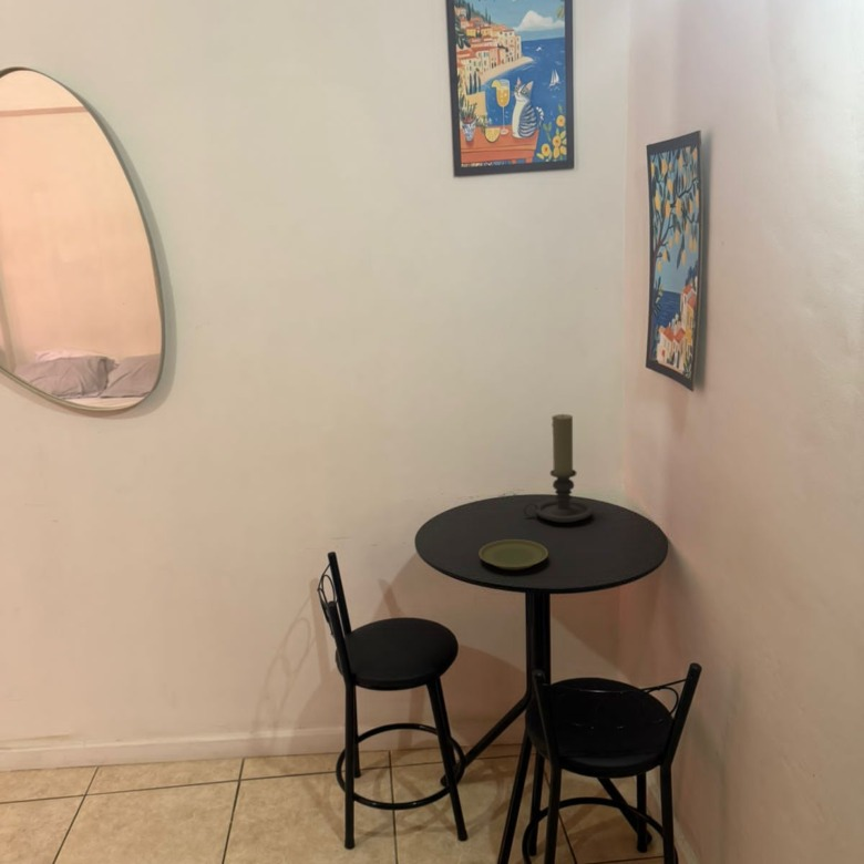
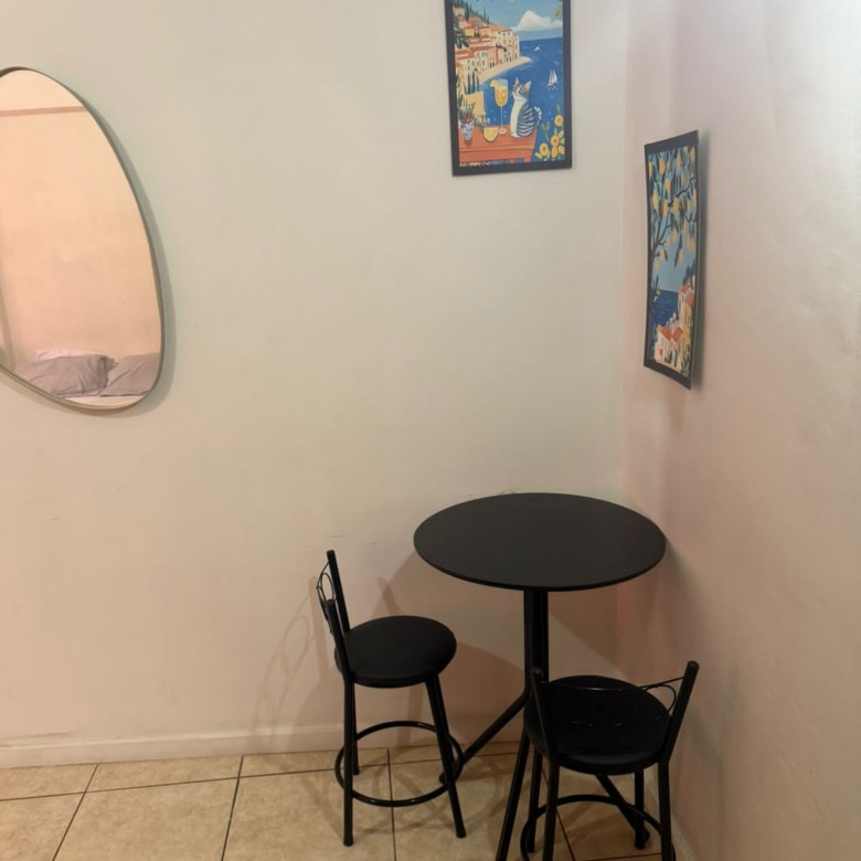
- plate (513, 556)
- candle holder (557, 465)
